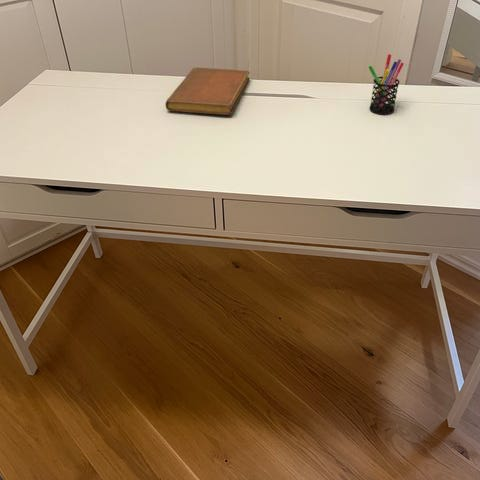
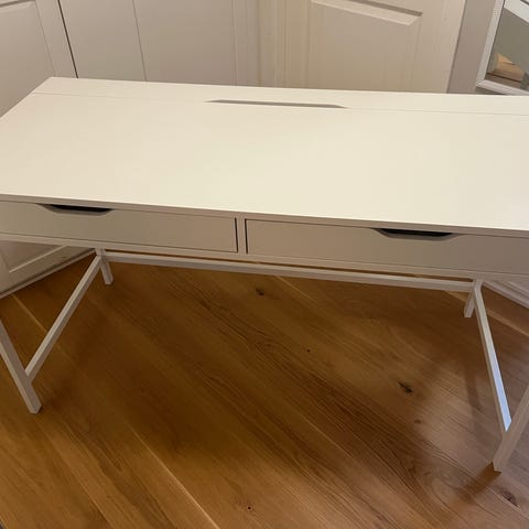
- pen holder (382, 83)
- notebook (210, 89)
